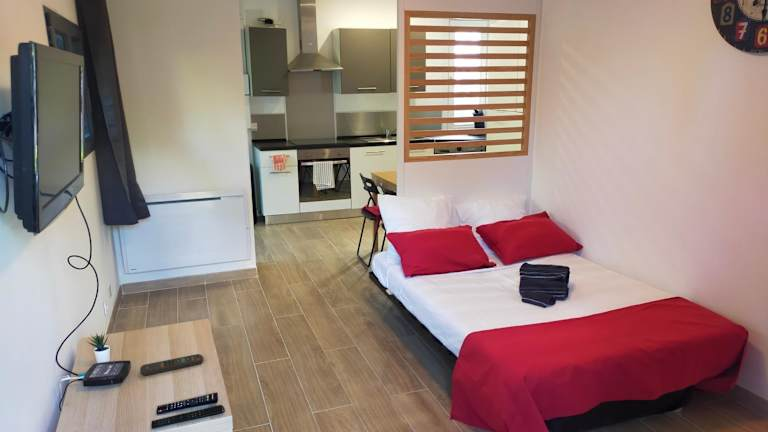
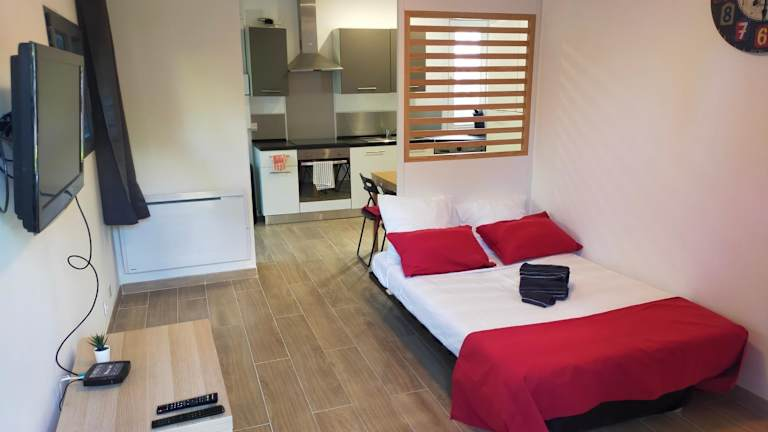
- remote control (172, 364)
